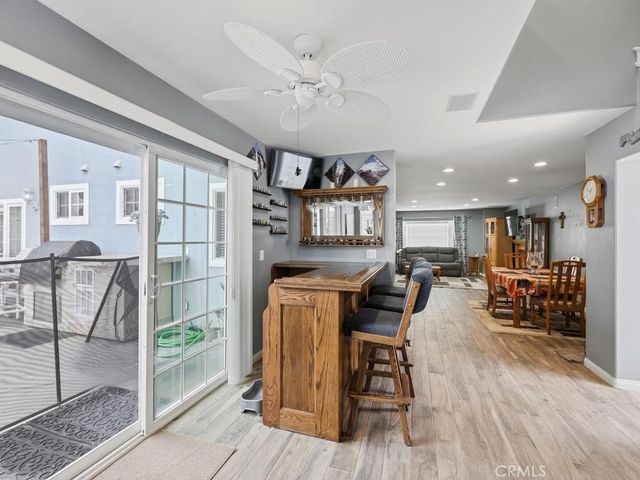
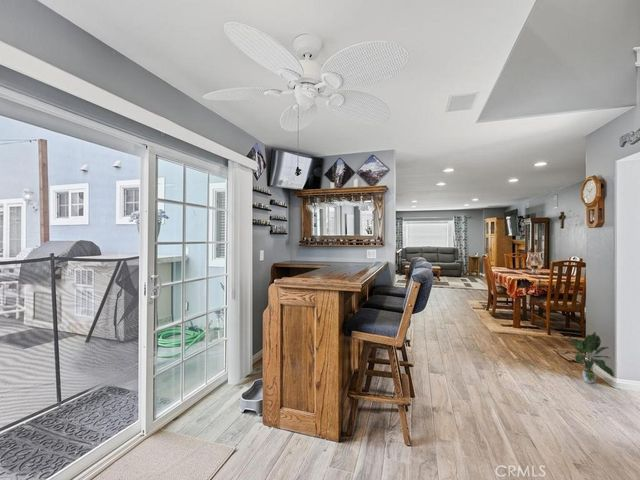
+ potted plant (588, 356)
